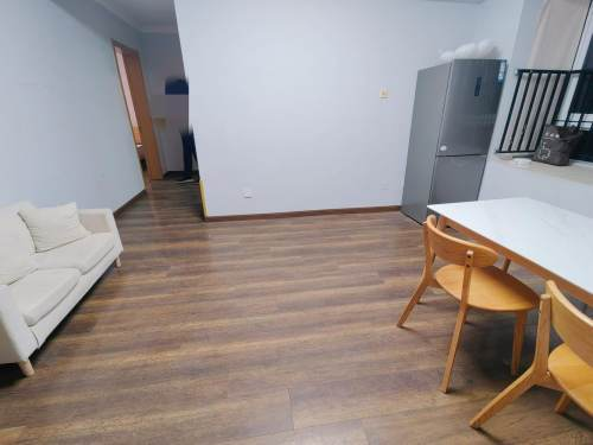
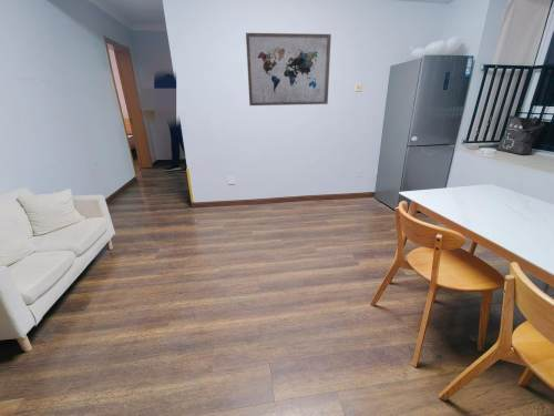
+ wall art (289, 70)
